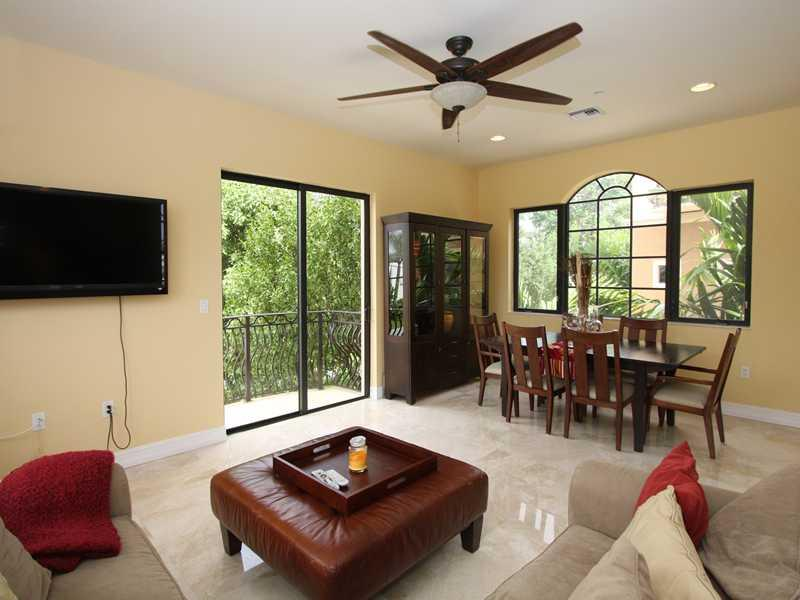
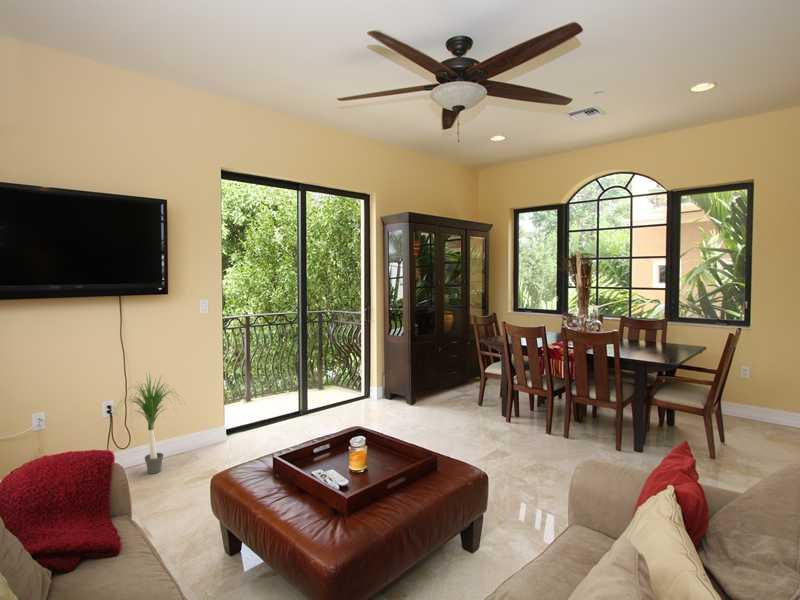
+ potted plant (151, 420)
